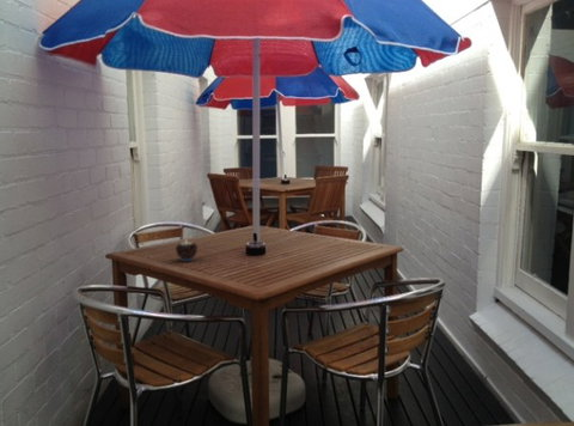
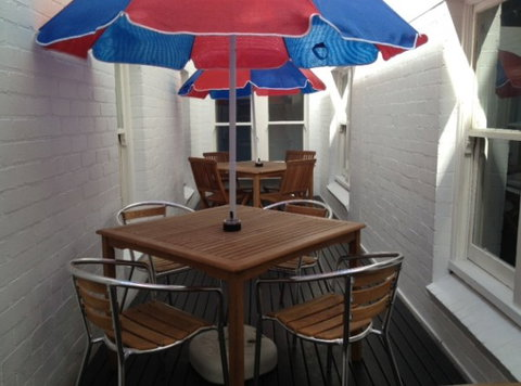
- candle (187, 249)
